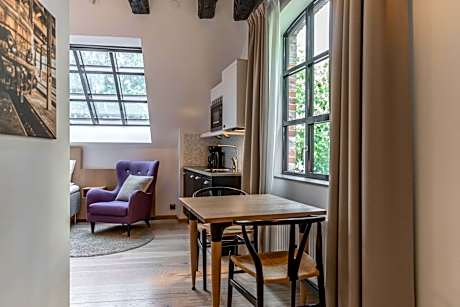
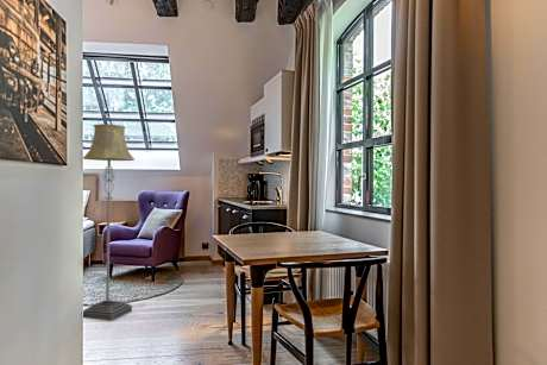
+ floor lamp (108, 220)
